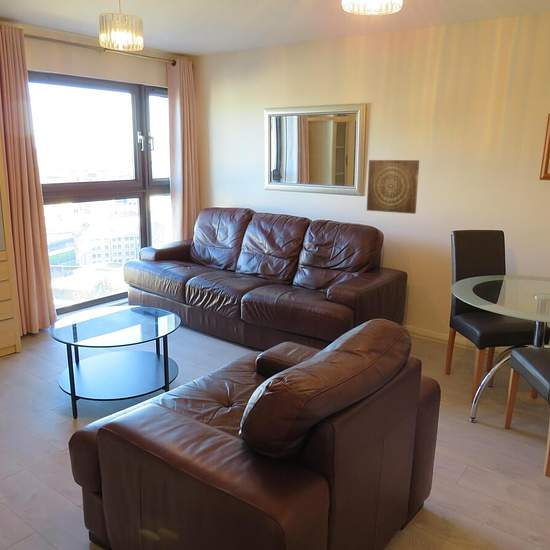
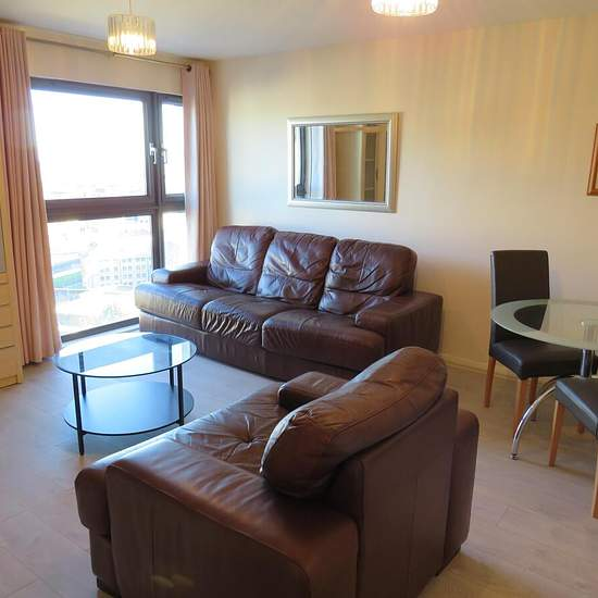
- wall art (391, 186)
